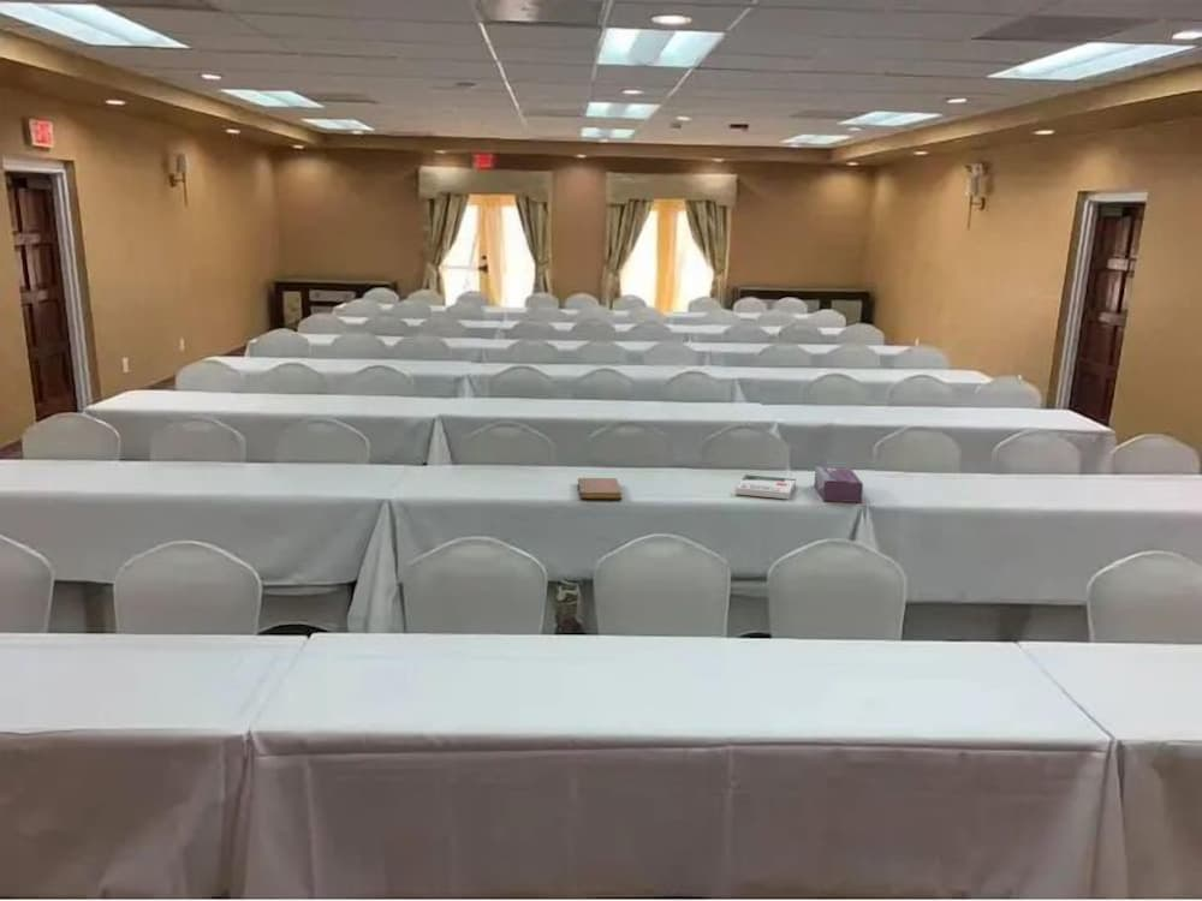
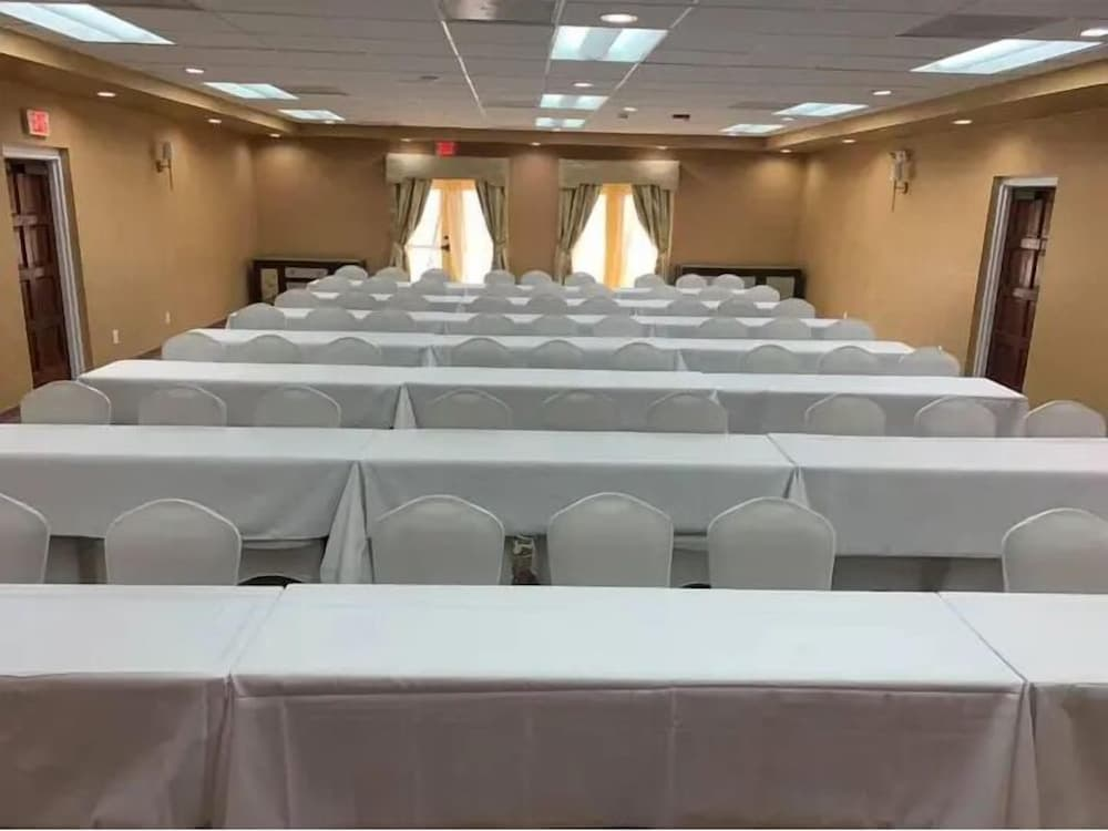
- book (766, 485)
- notebook (599, 488)
- tissue box (838, 483)
